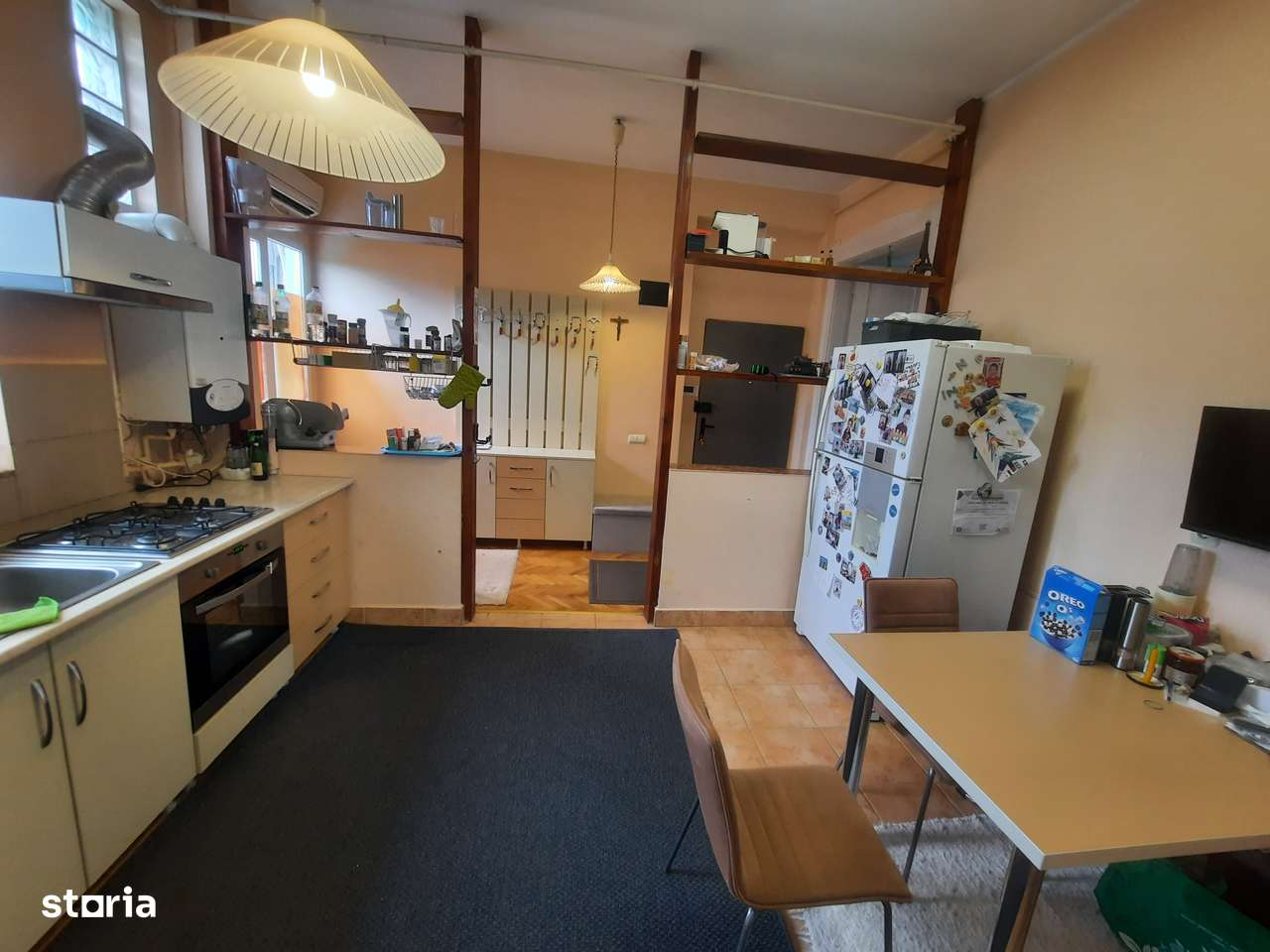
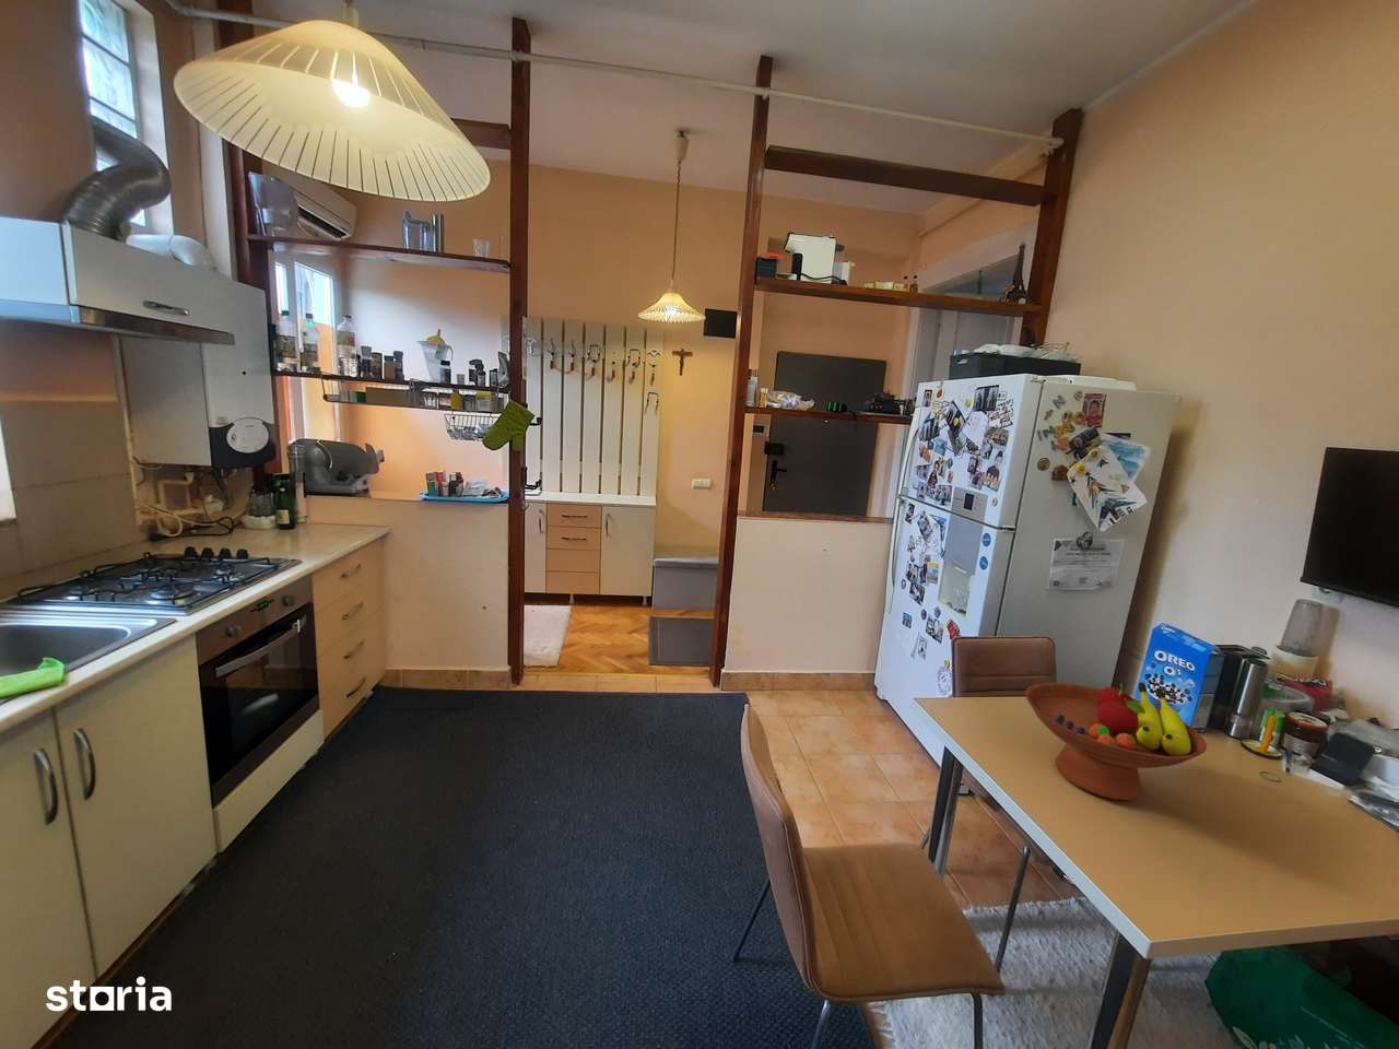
+ fruit bowl (1104, 734)
